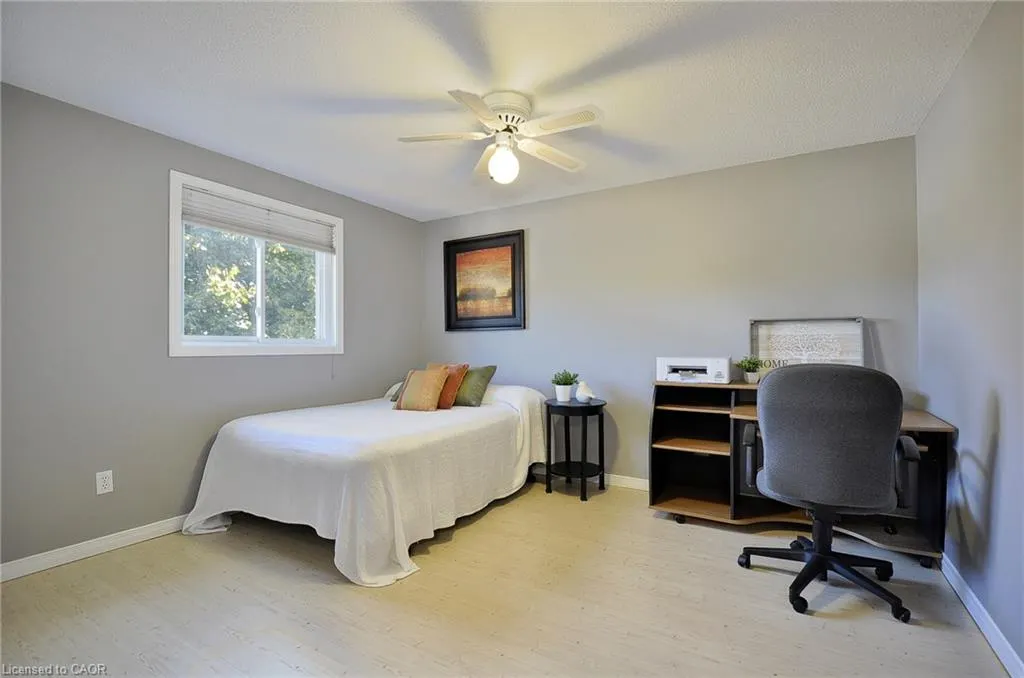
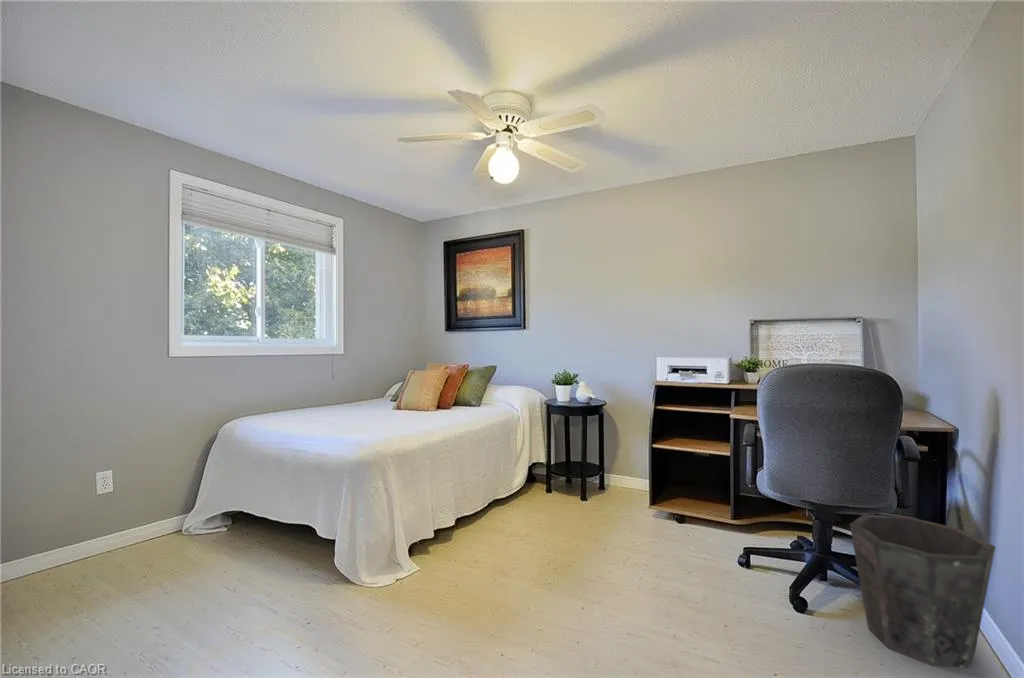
+ waste bin (918, 587)
